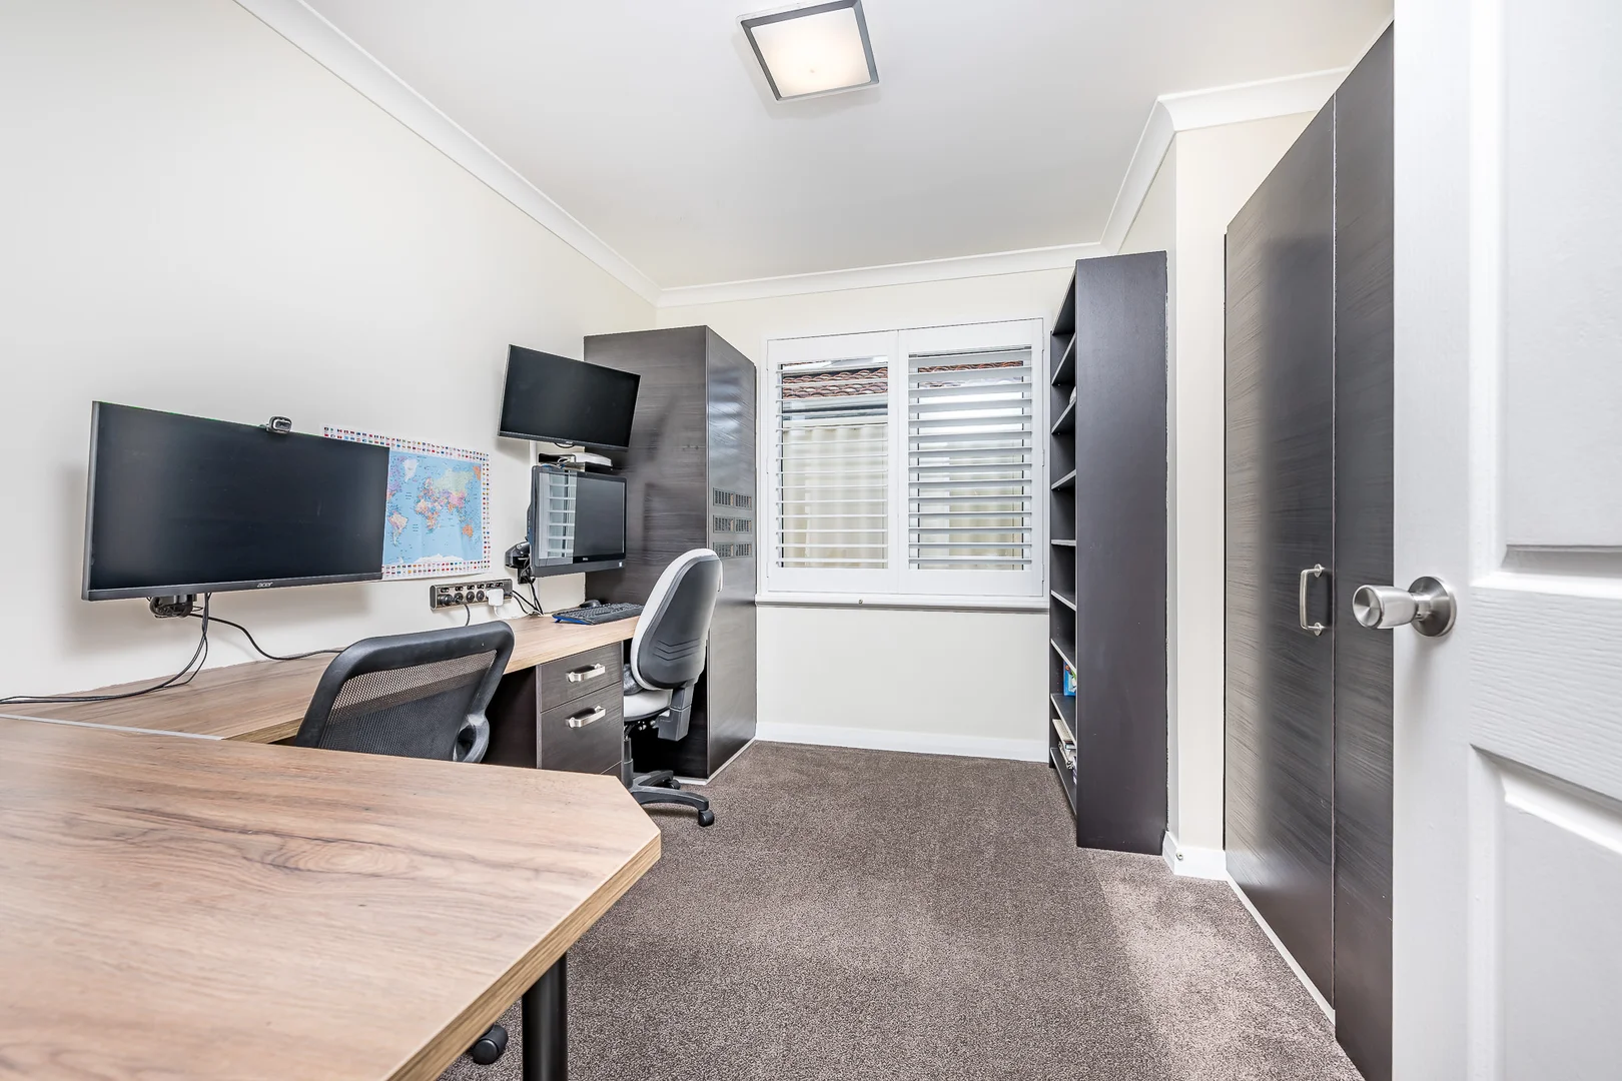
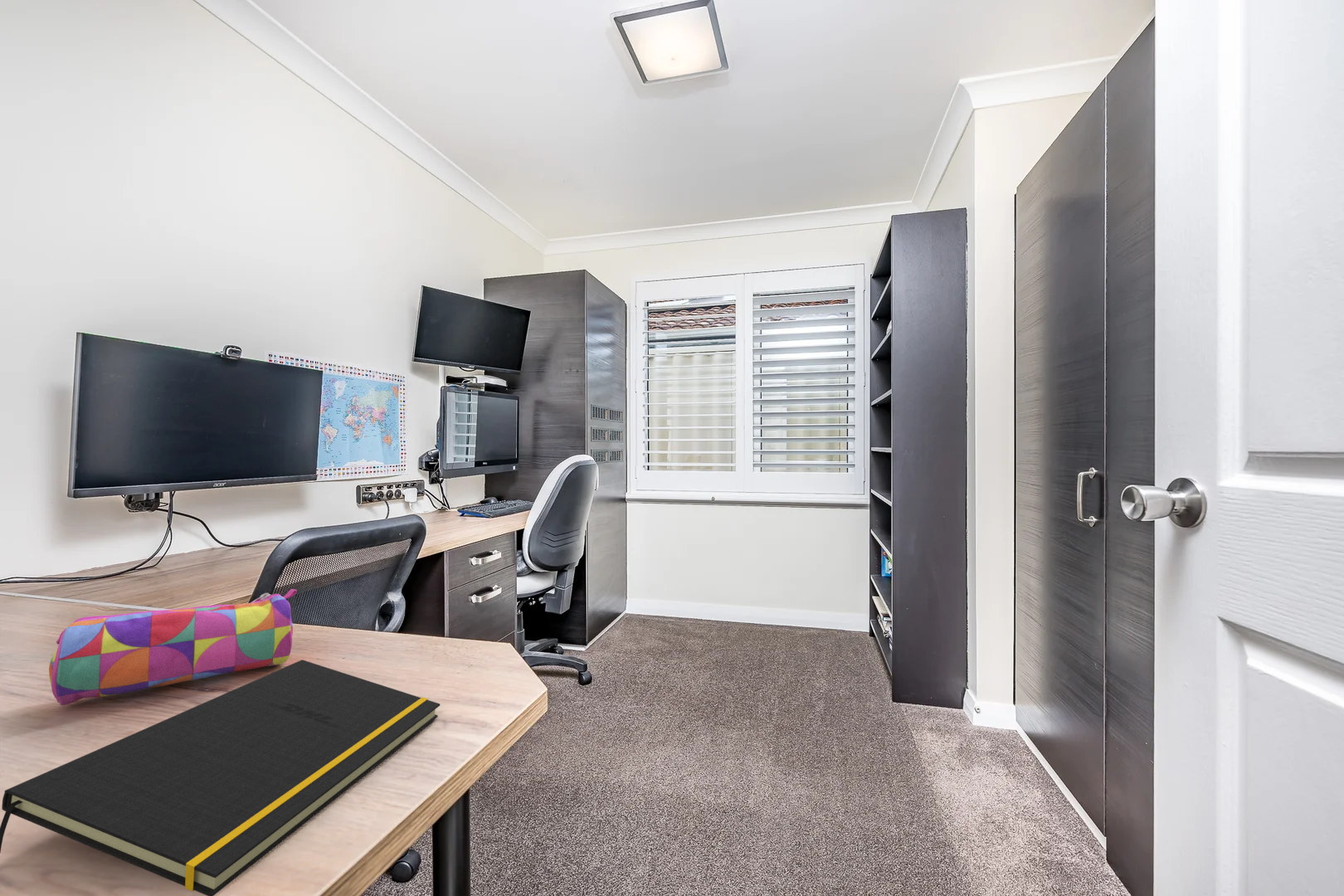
+ notepad (269, 745)
+ pencil case (187, 641)
